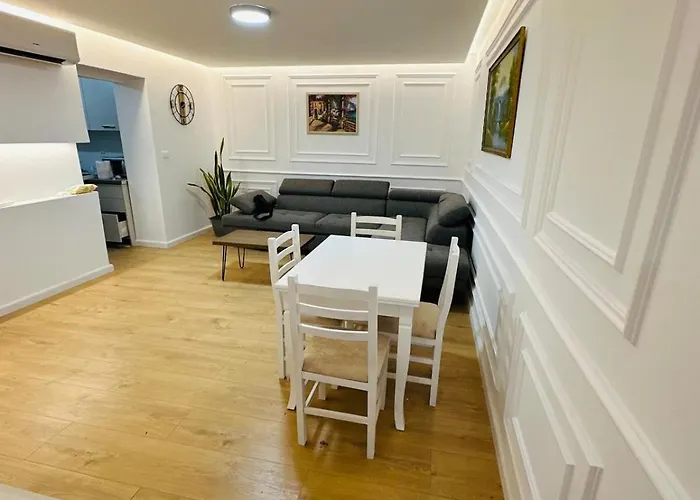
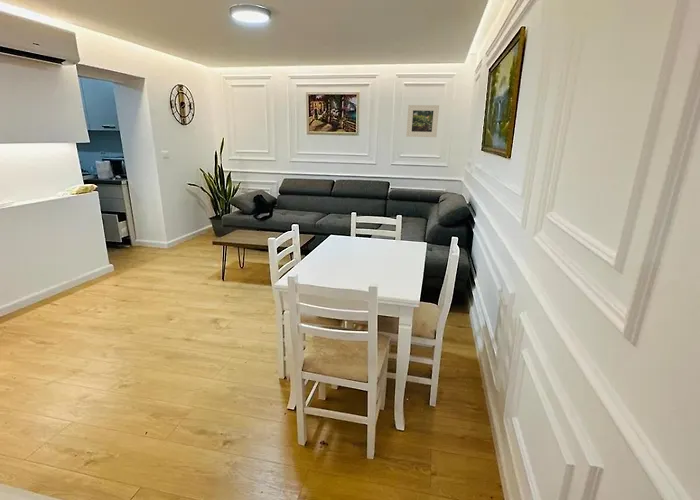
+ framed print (422, 121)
